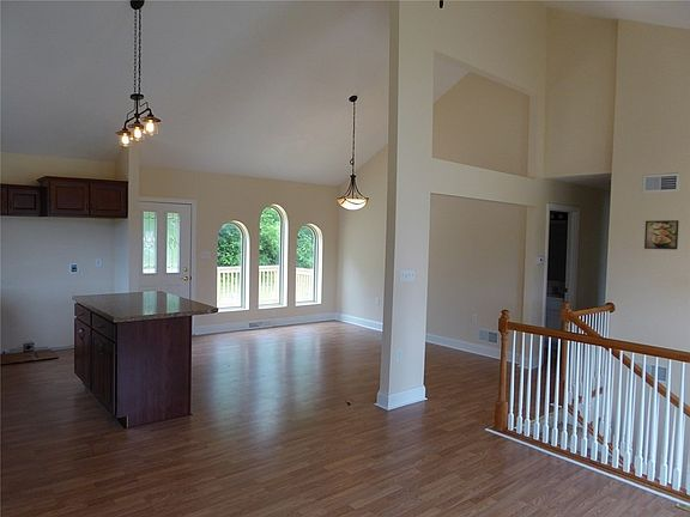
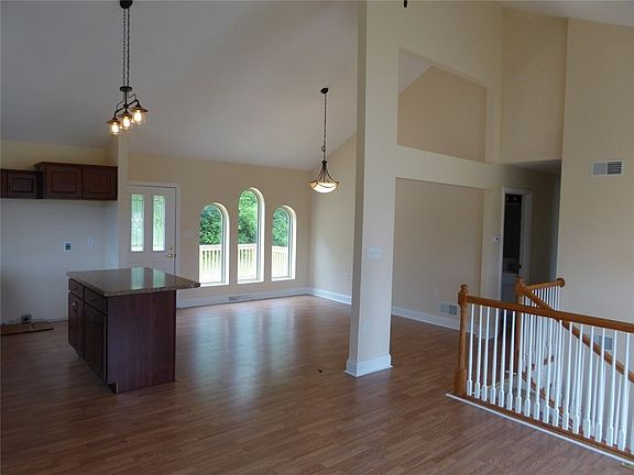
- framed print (660, 235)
